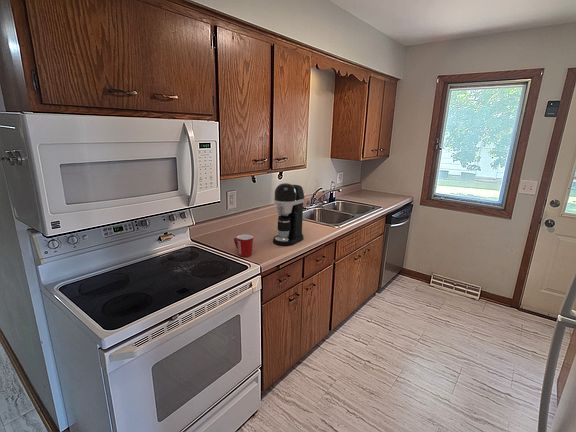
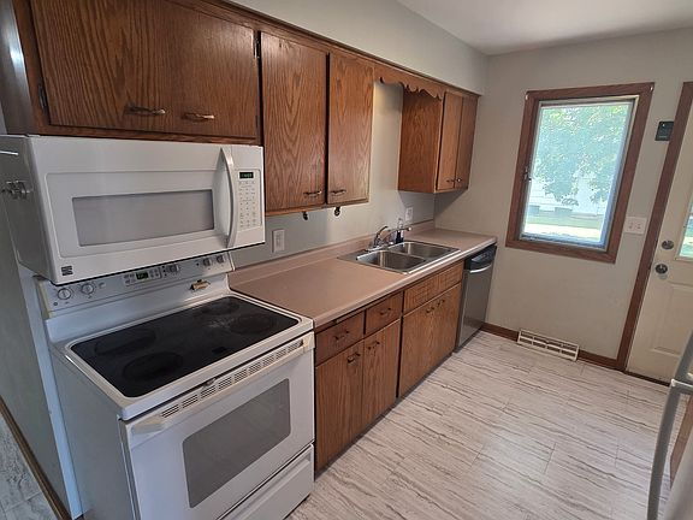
- coffee maker (289, 212)
- mug (242, 245)
